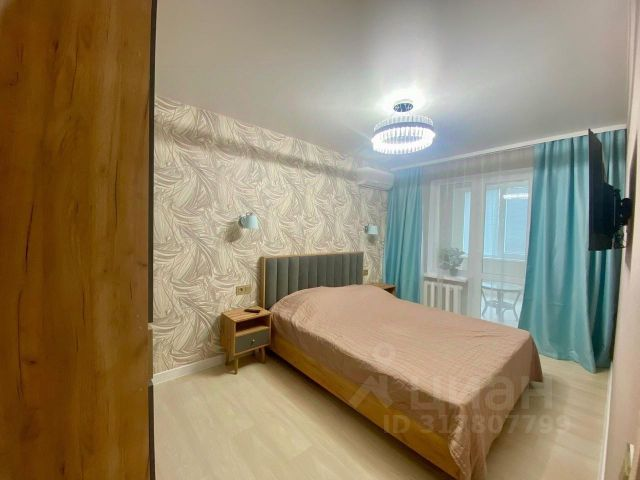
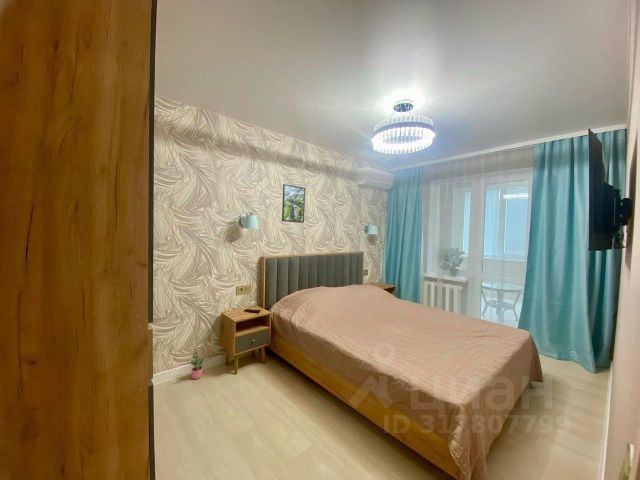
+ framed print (293, 204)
+ potted plant (201, 363)
